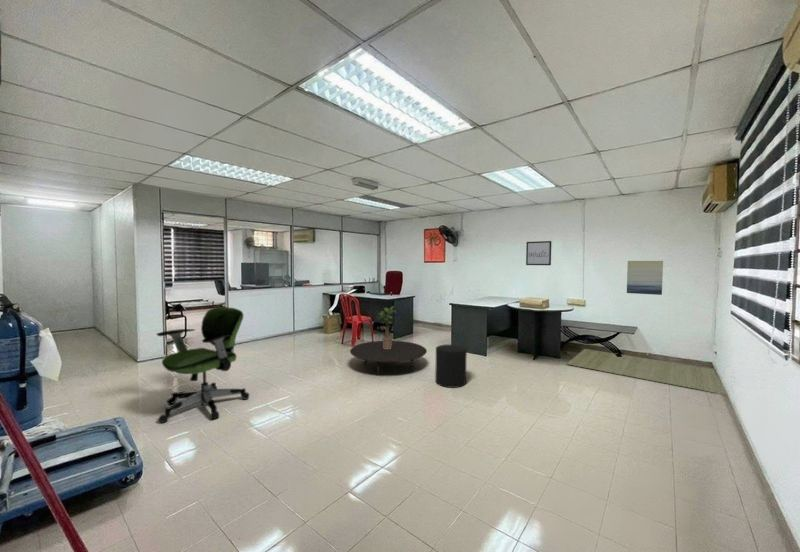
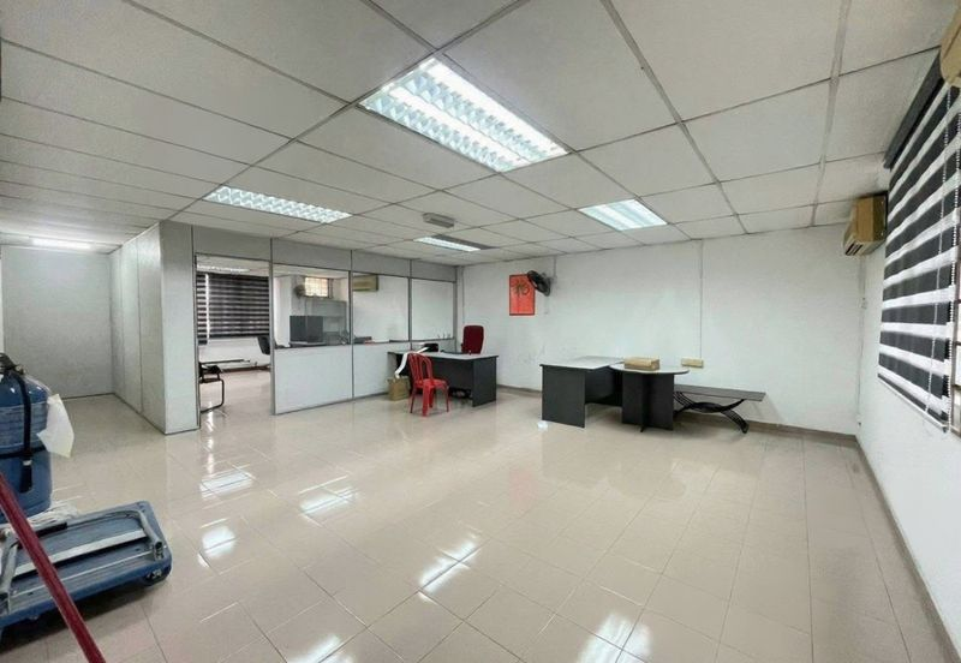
- wall art (538, 253)
- office chair (199, 359)
- table (388, 357)
- potted plant (387, 327)
- stool (450, 364)
- wall art (644, 277)
- rug (644, 367)
